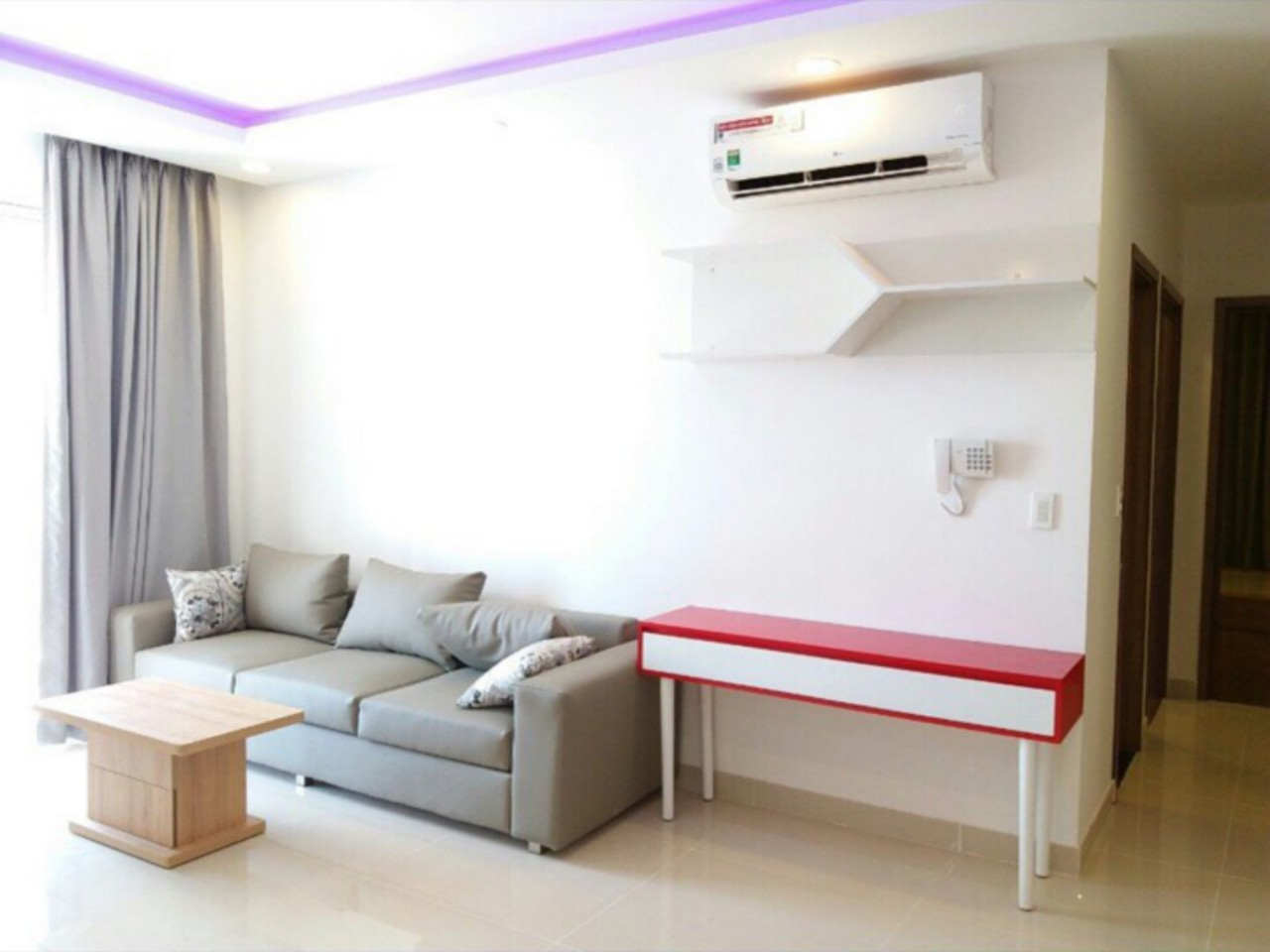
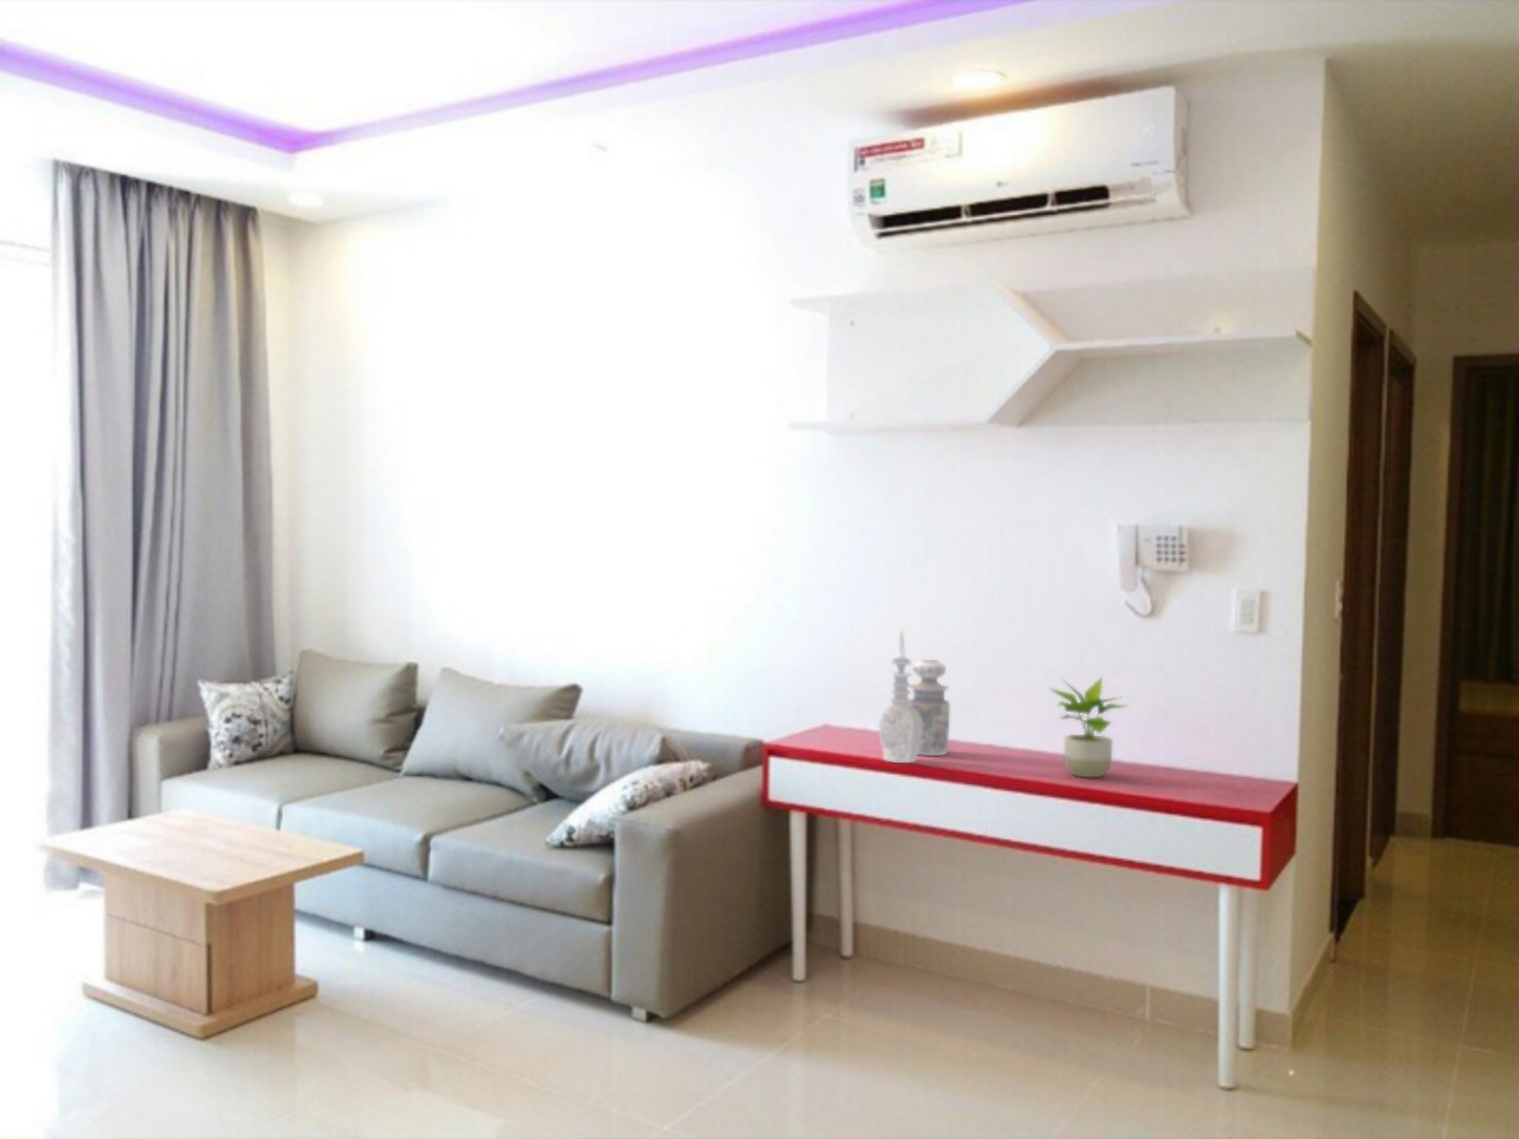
+ potted plant (1082, 726)
+ decorative vase (915, 692)
